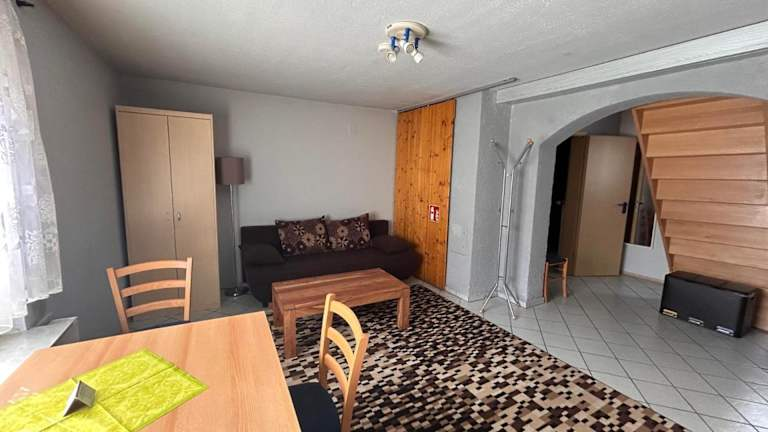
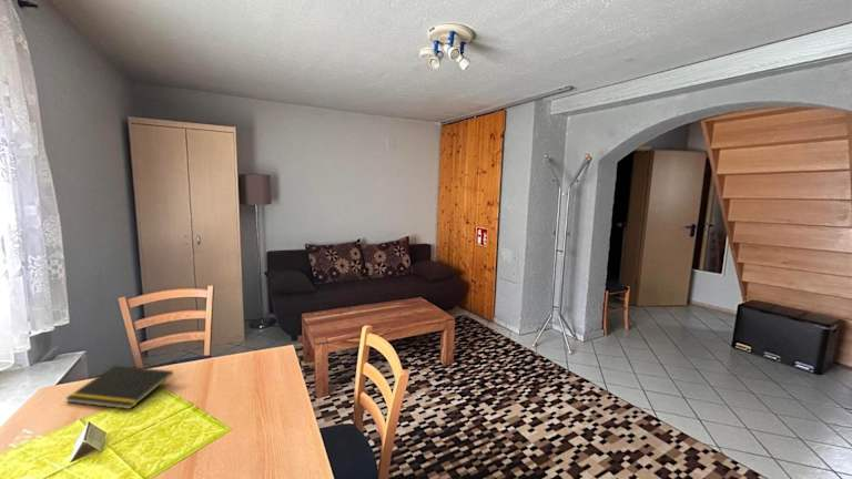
+ notepad (122, 385)
